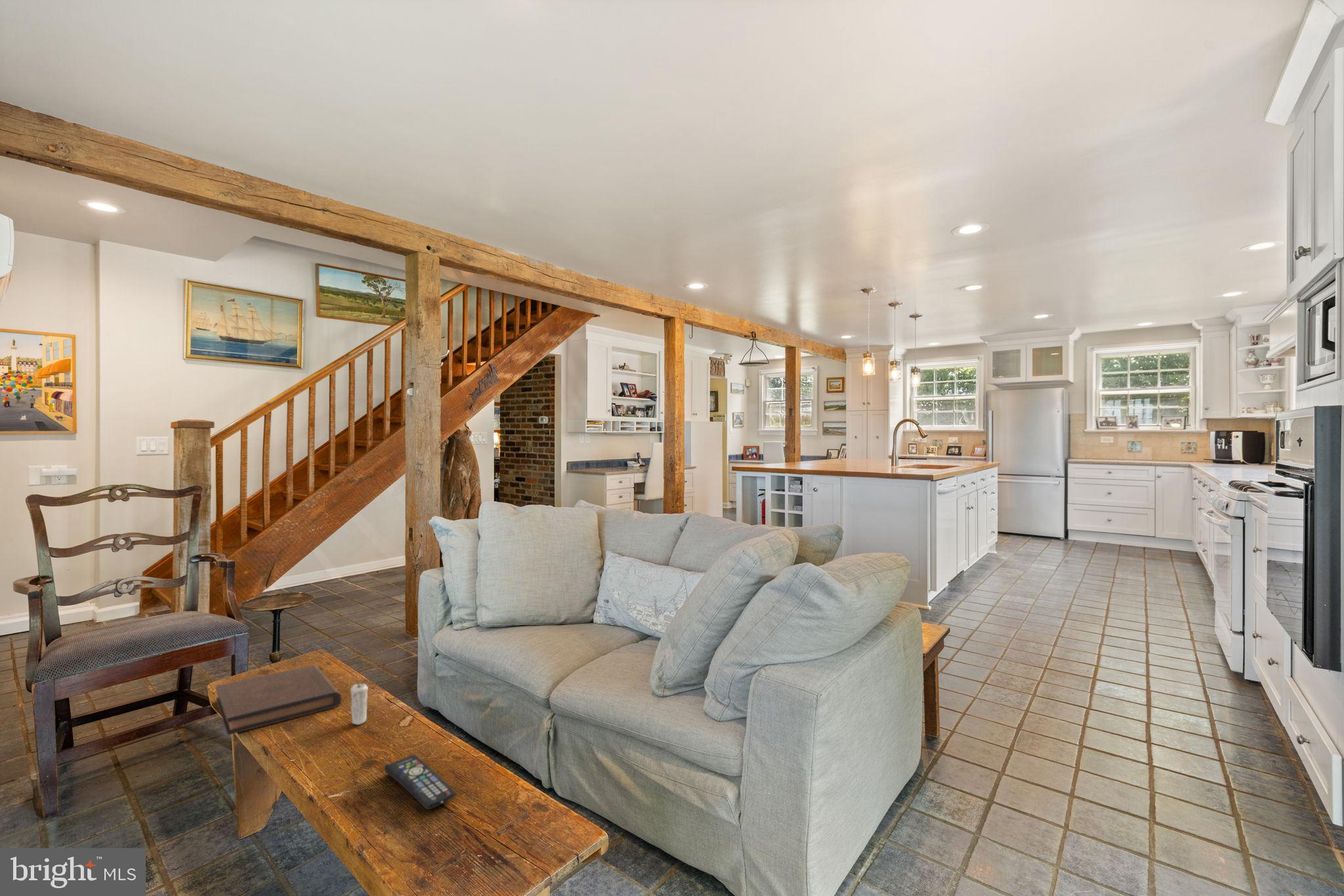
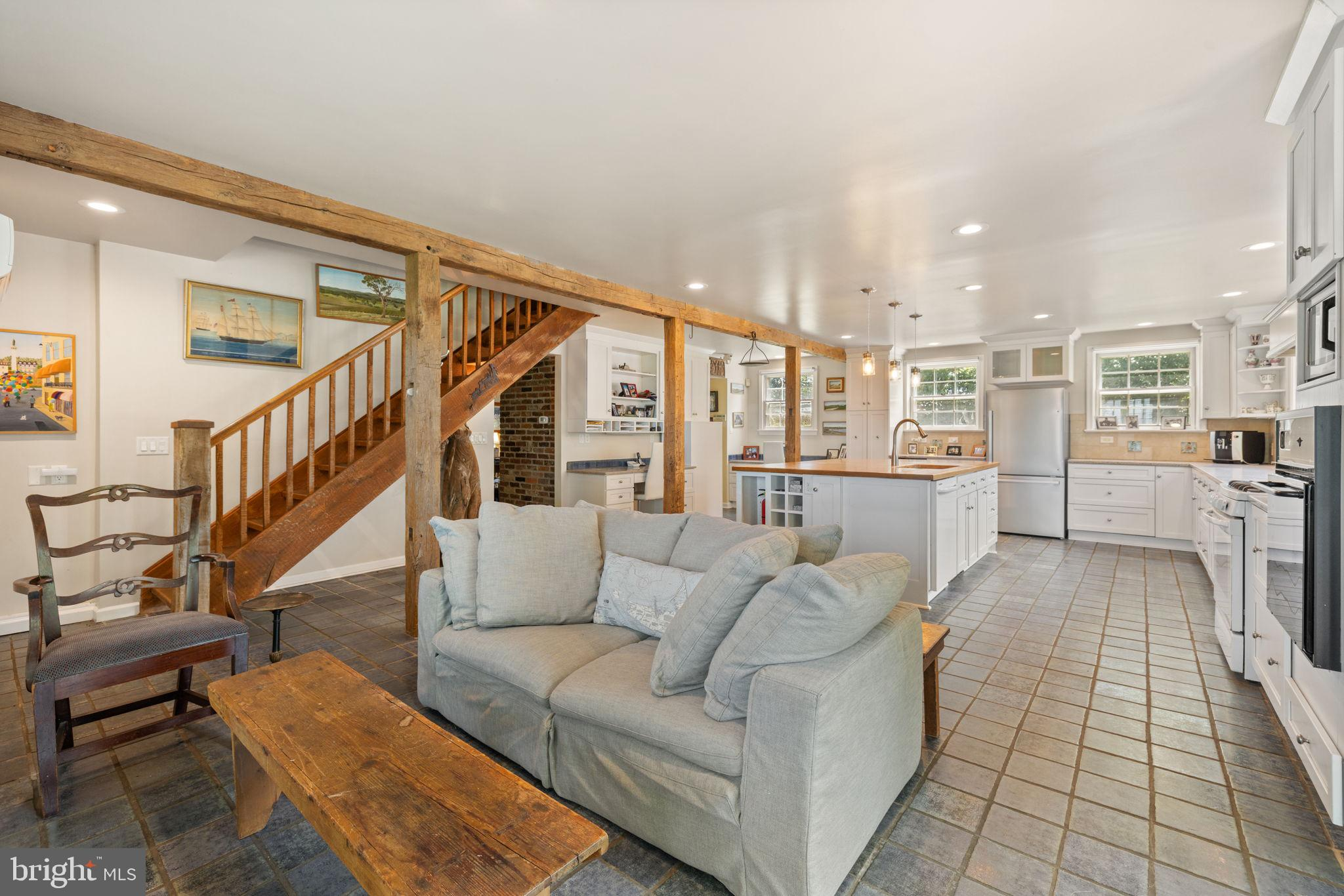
- book (278, 695)
- candle (359, 699)
- remote control (418, 779)
